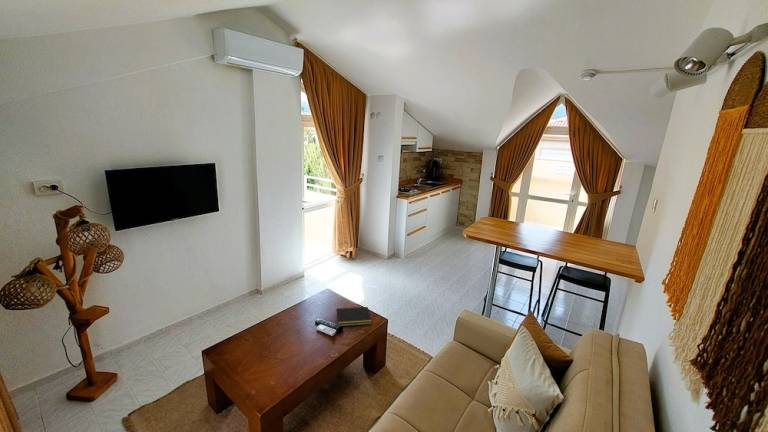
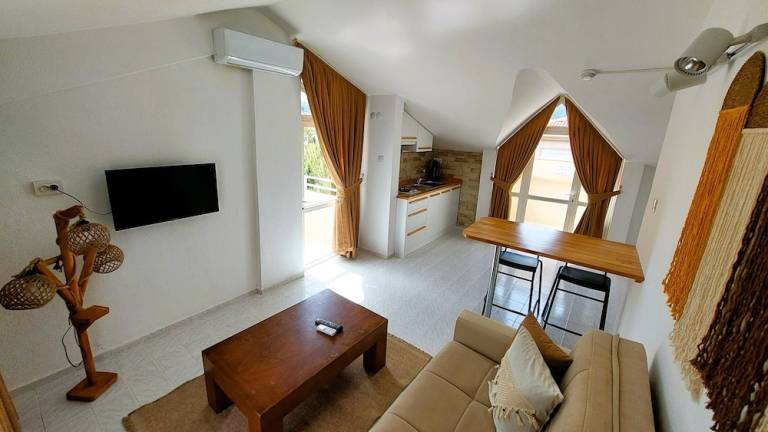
- notepad (353, 316)
